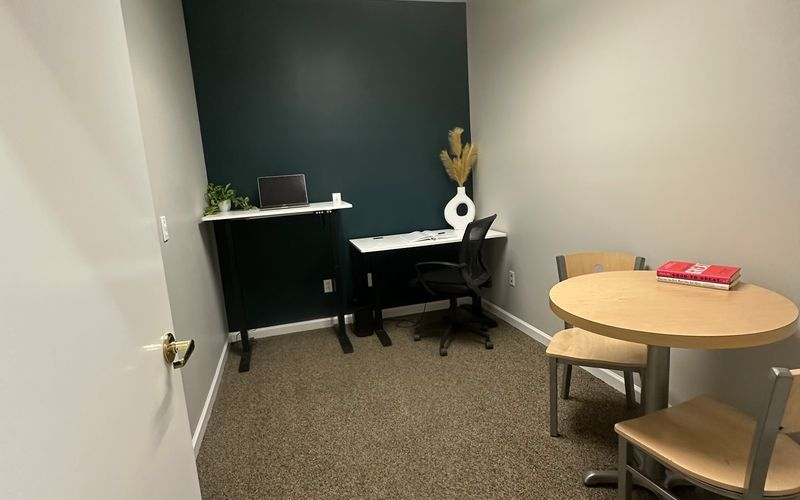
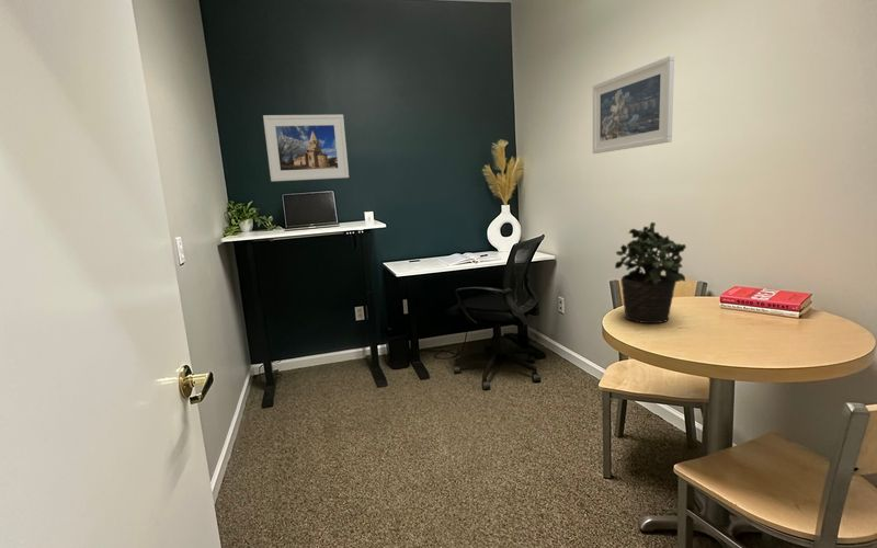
+ potted plant (650, 271)
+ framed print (628, 111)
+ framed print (307, 147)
